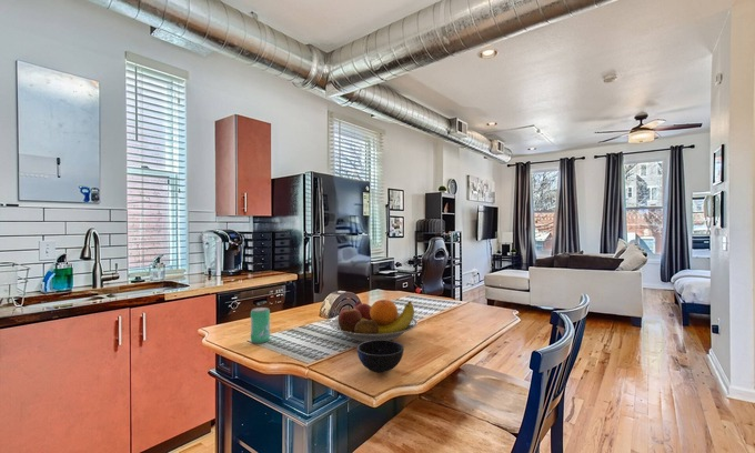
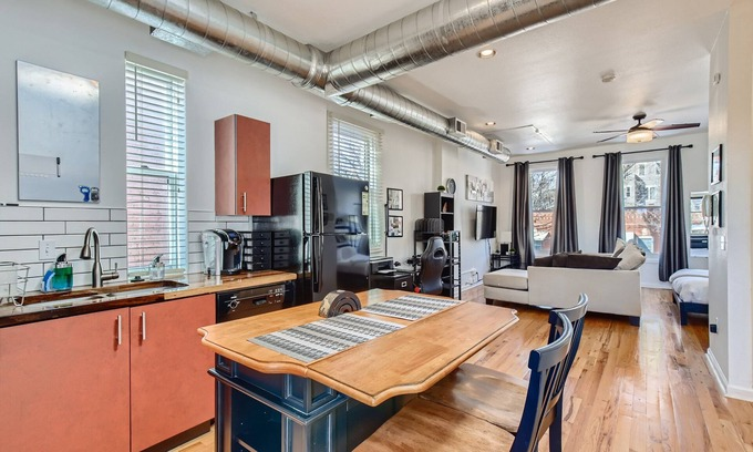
- fruit bowl (373, 318)
- beverage can (260, 324)
- bowl (380, 359)
